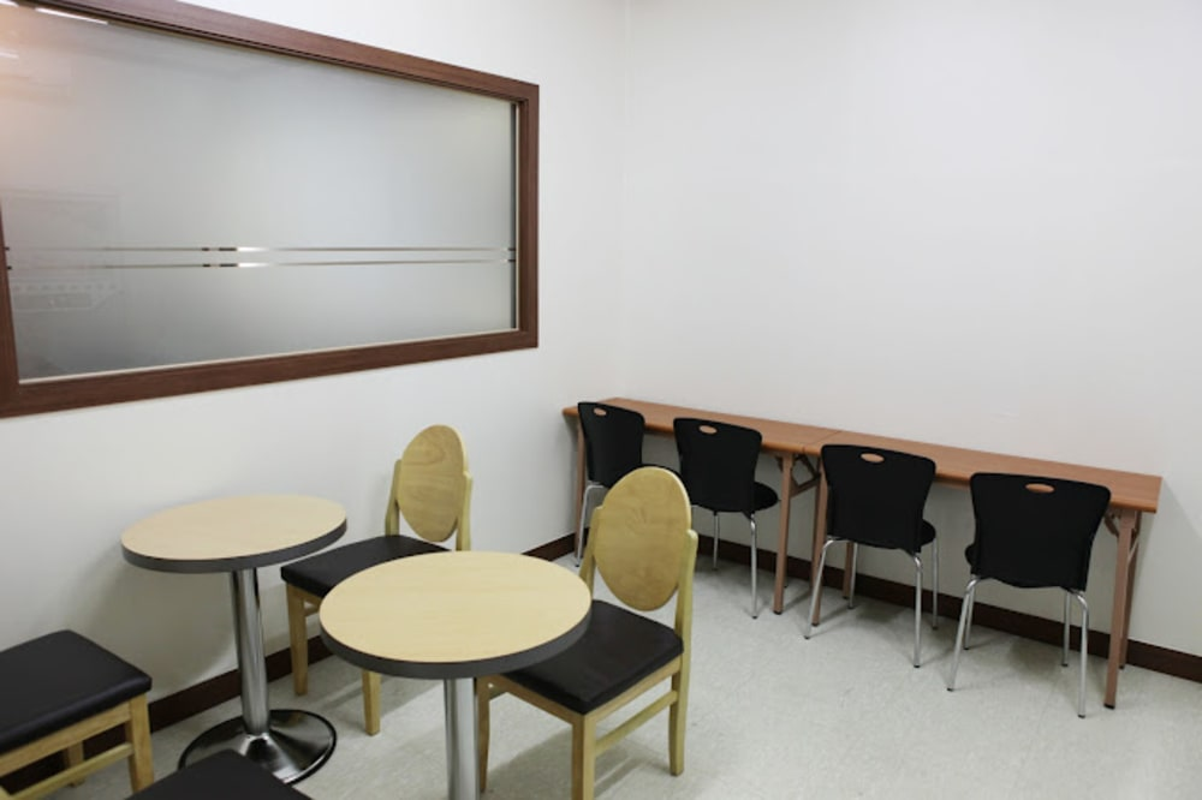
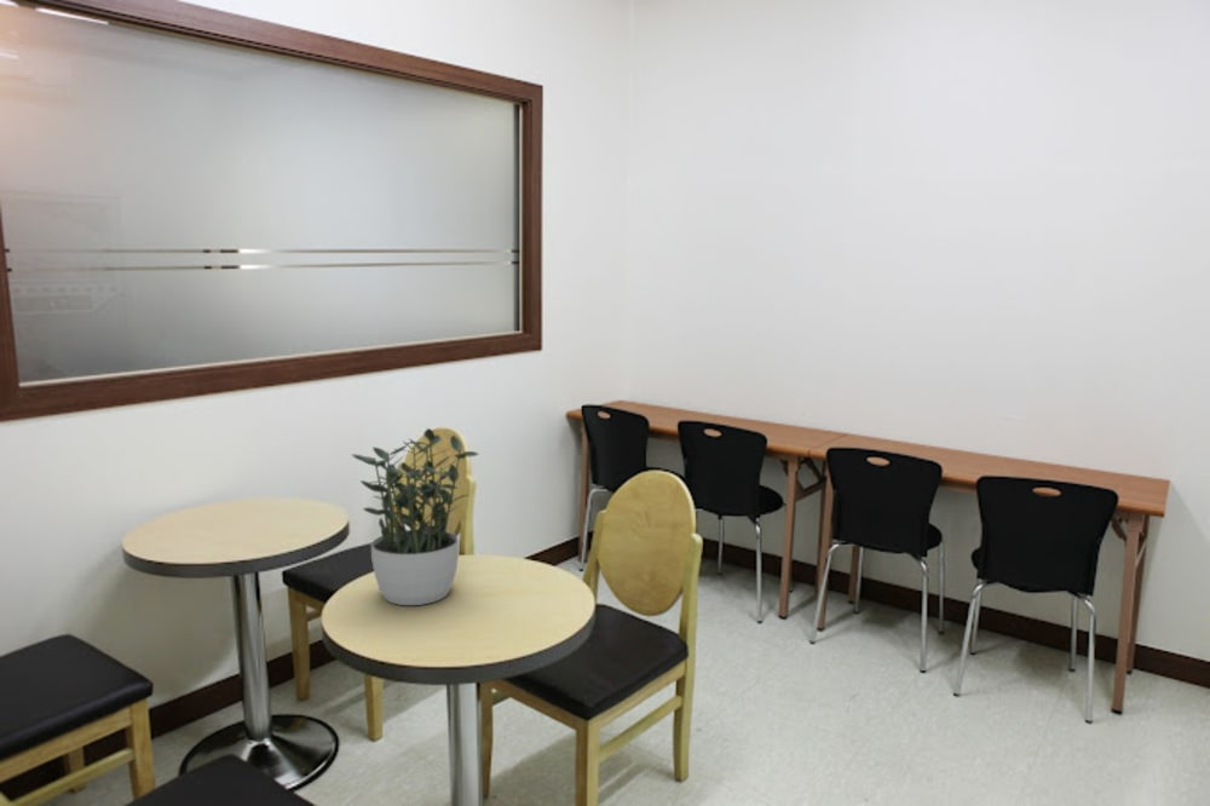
+ potted plant (419, 513)
